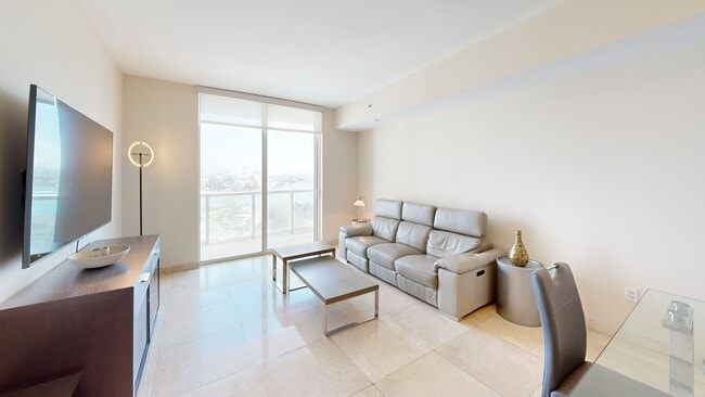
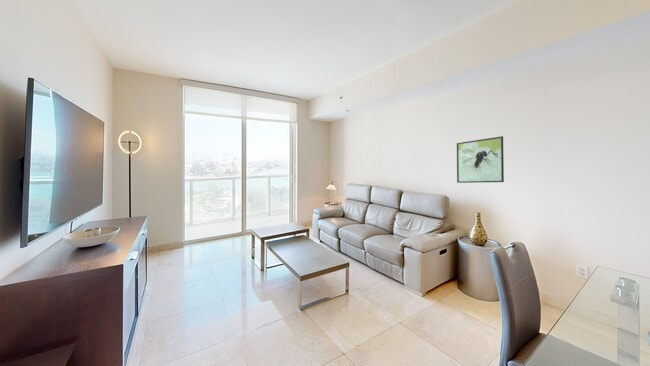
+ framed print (478, 161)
